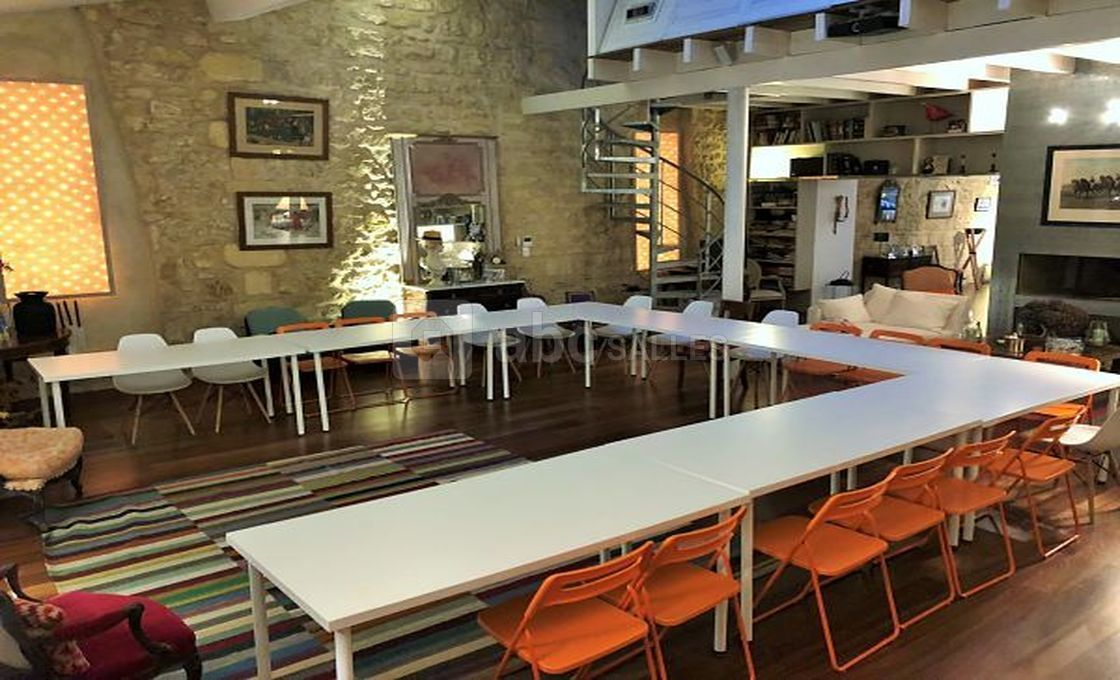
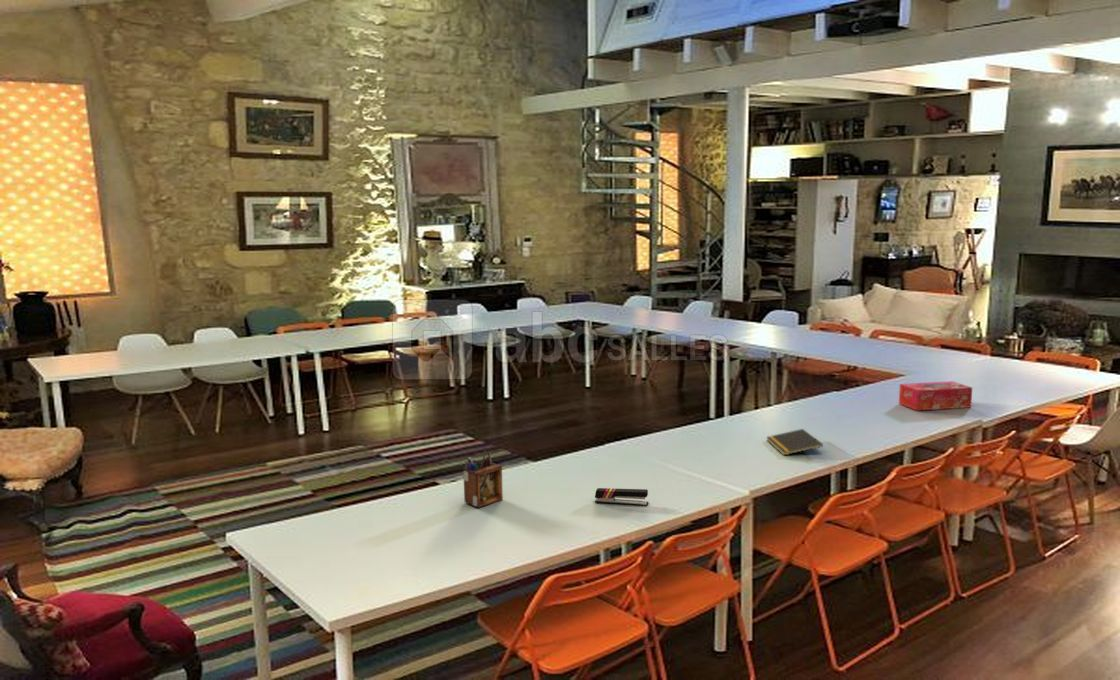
+ stapler (621, 495)
+ notepad (793, 441)
+ tissue box (935, 395)
+ desk organizer (482, 477)
